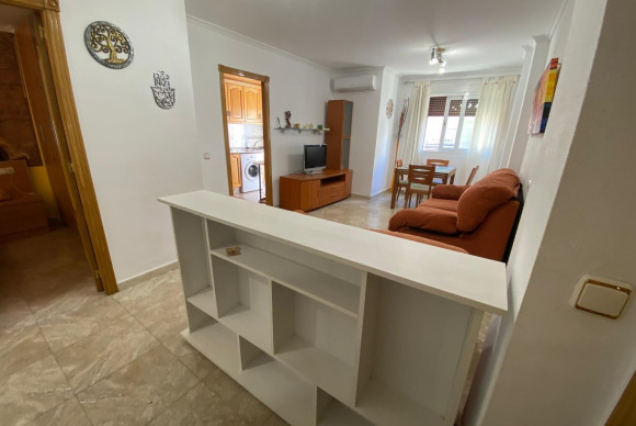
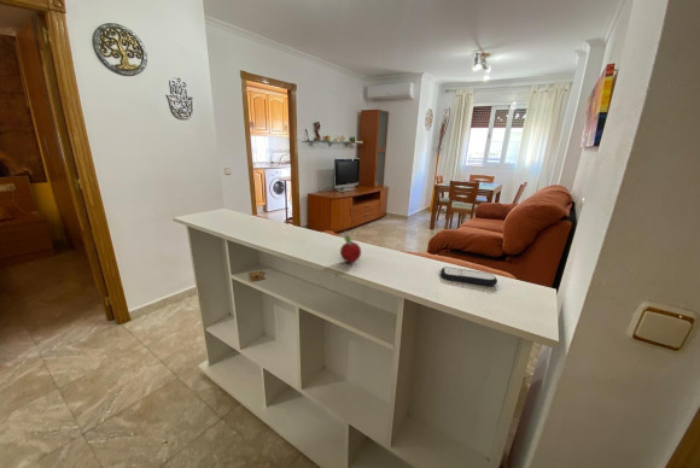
+ remote control (467, 275)
+ fruit (348, 247)
